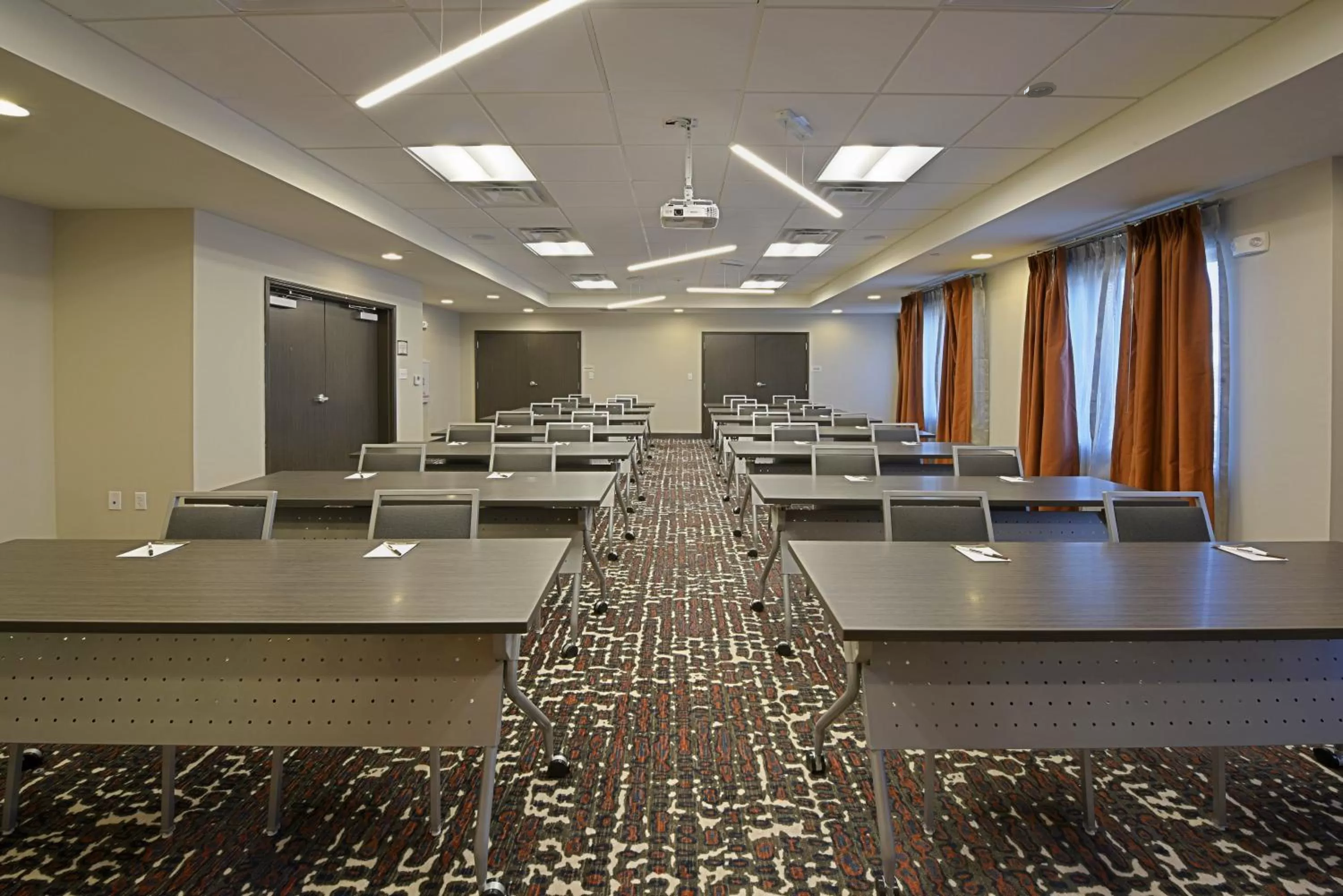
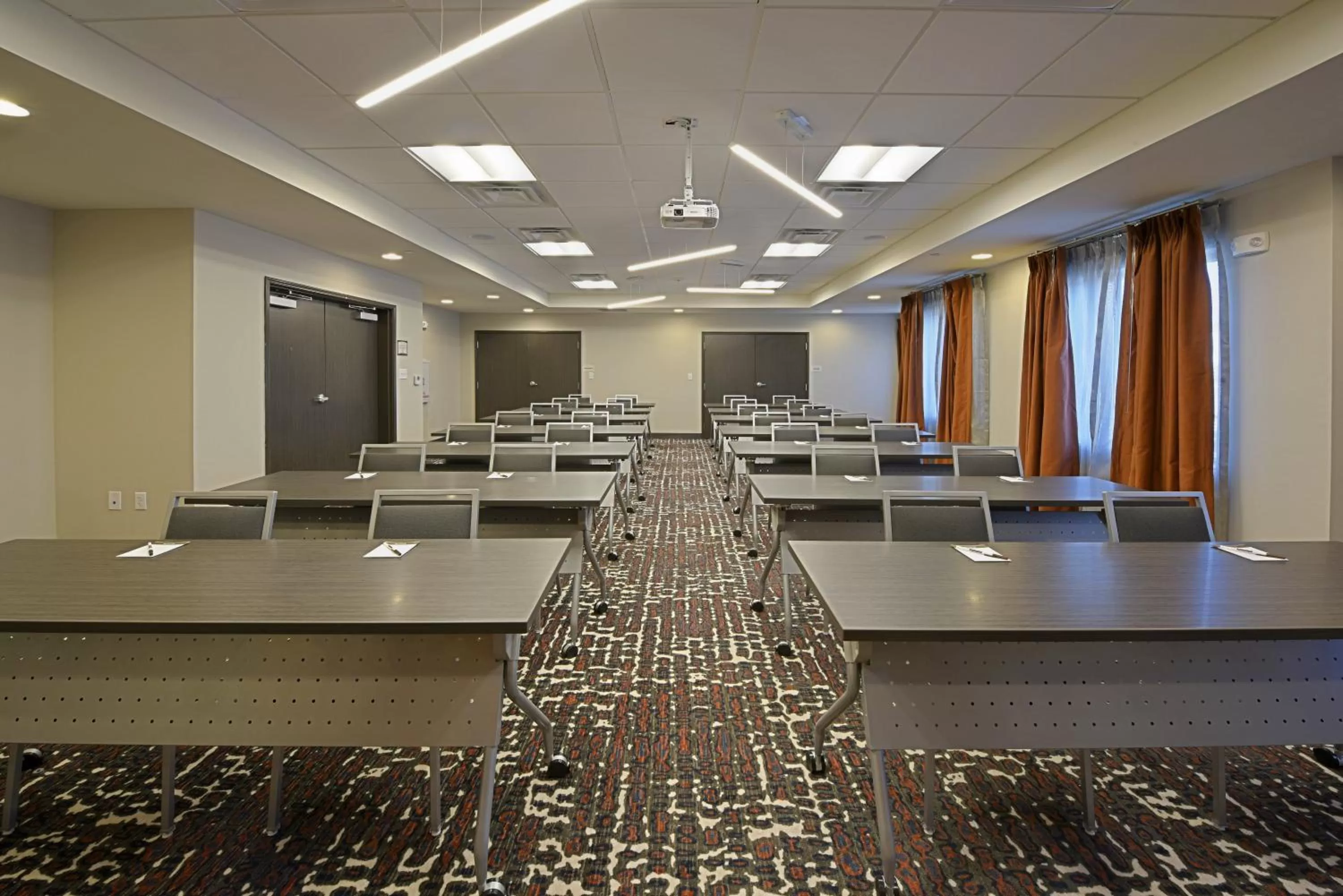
- smoke detector (1040, 88)
